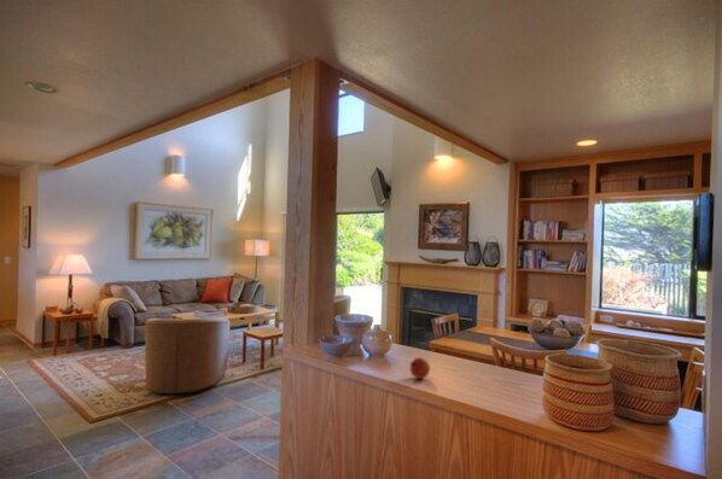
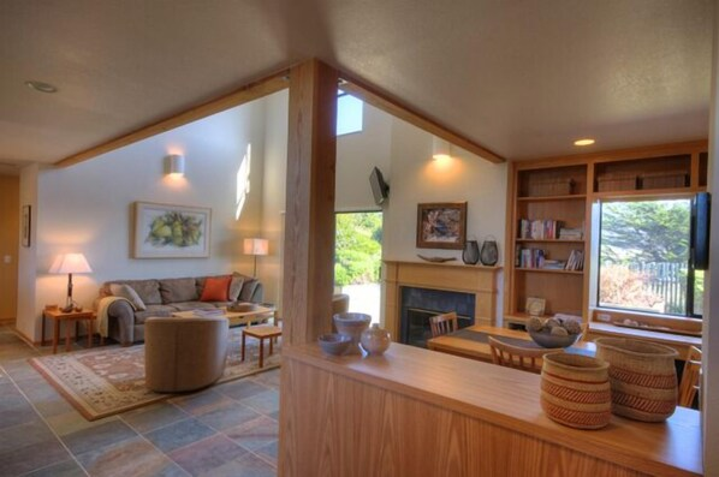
- fruit (419, 367)
